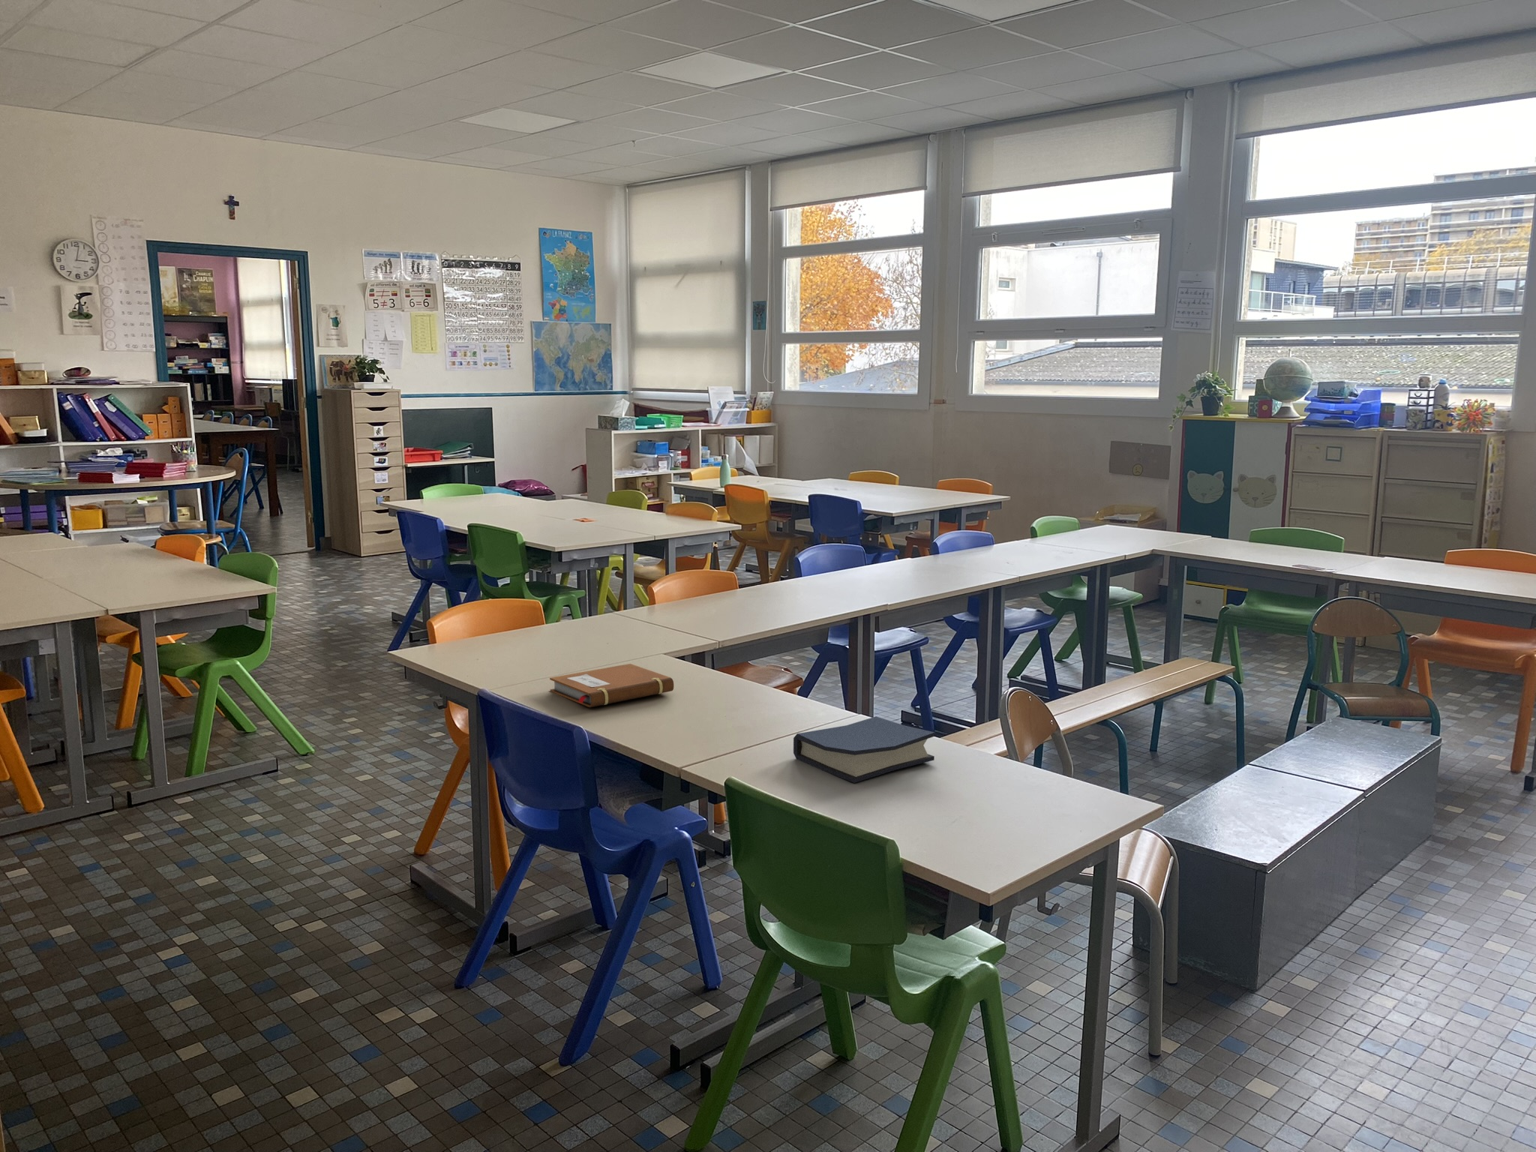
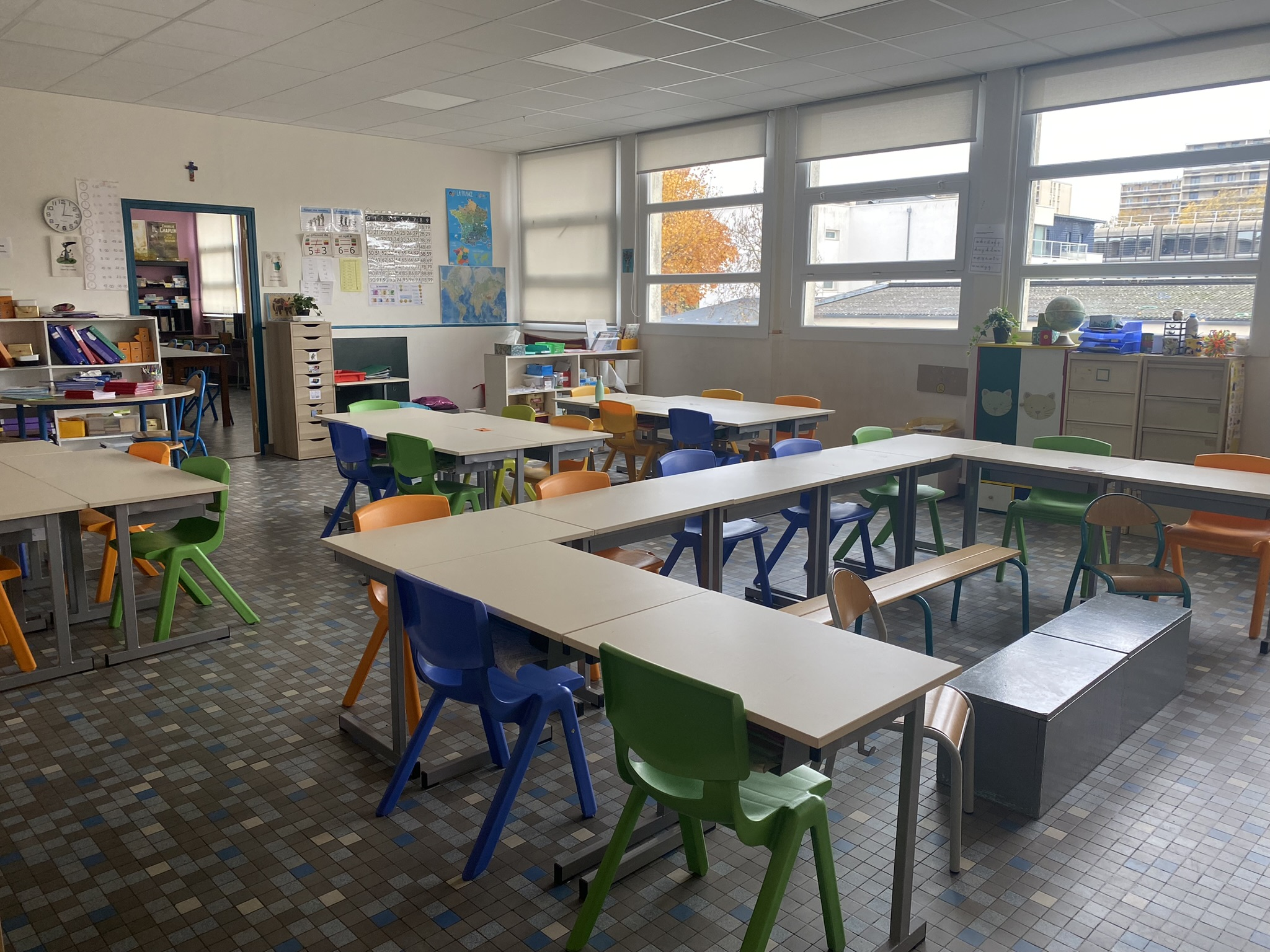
- notebook (610, 685)
- hardback book (864, 744)
